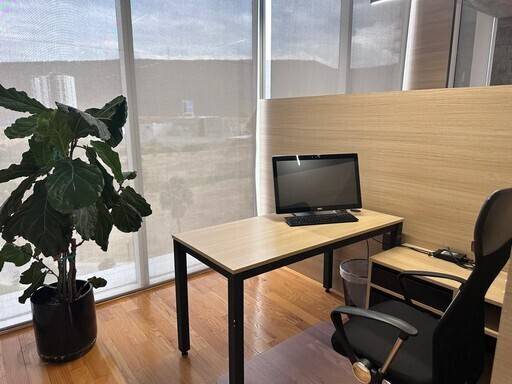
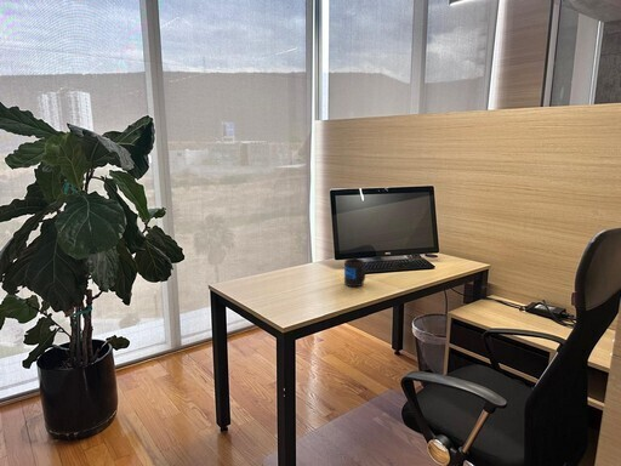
+ mug (355, 273)
